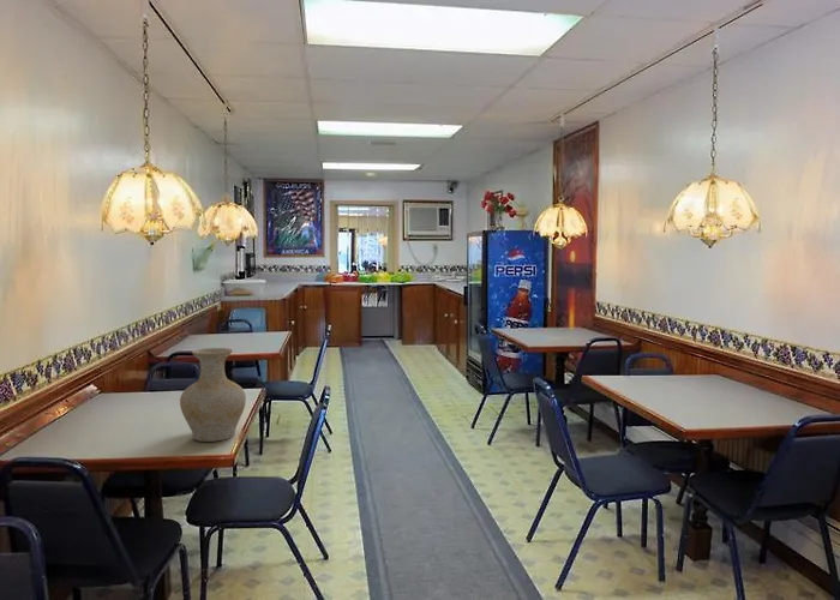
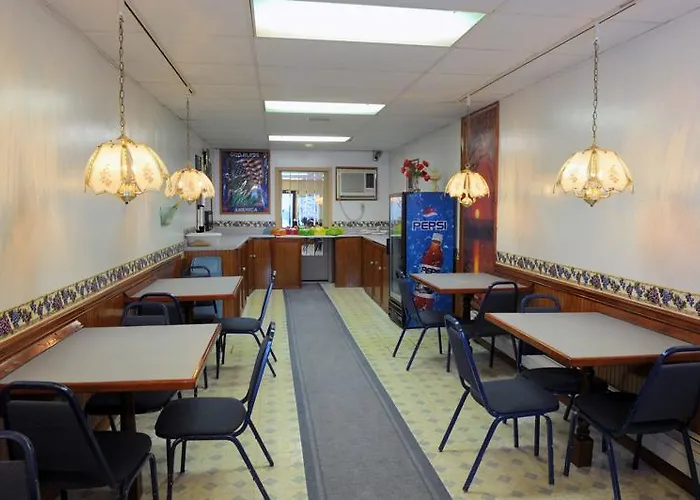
- vase (212, 392)
